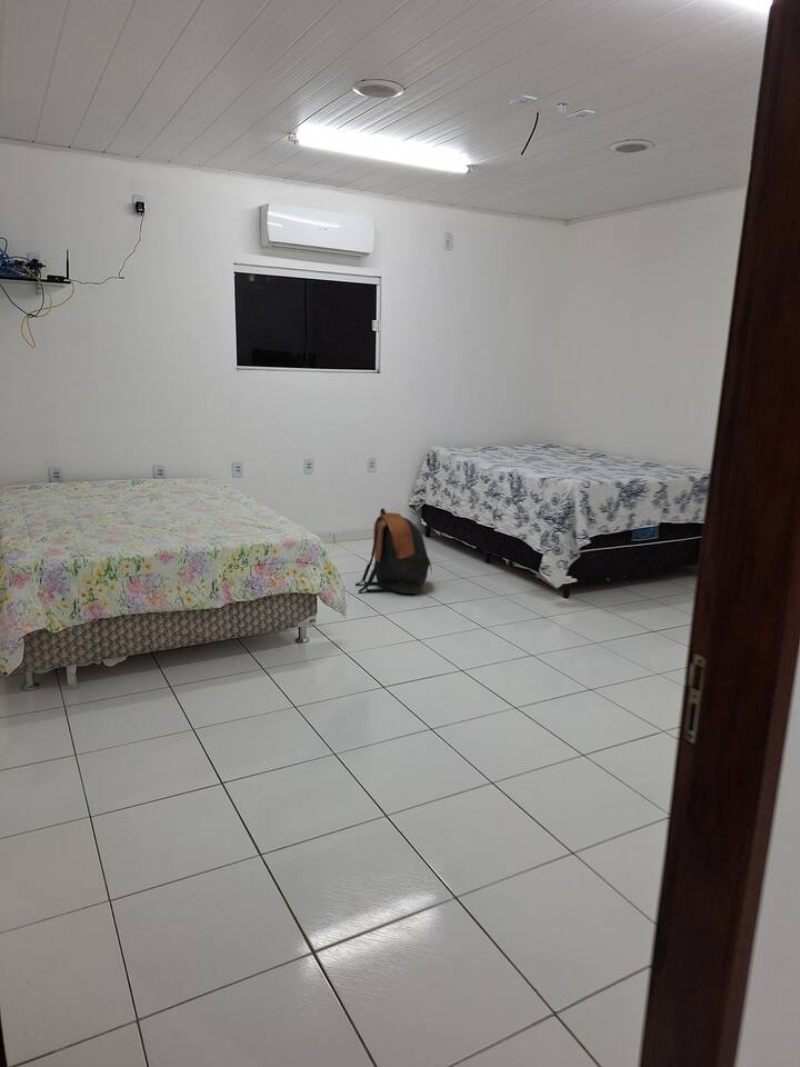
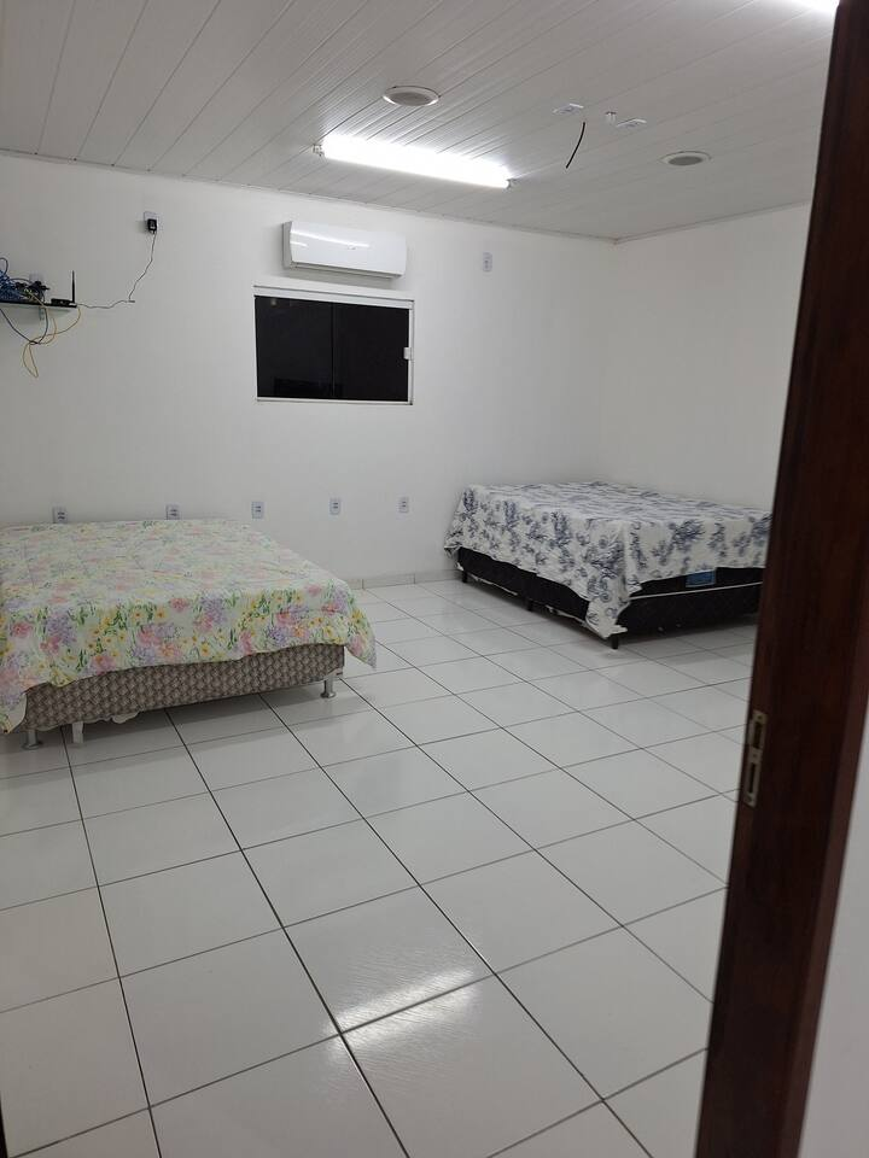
- backpack (394, 548)
